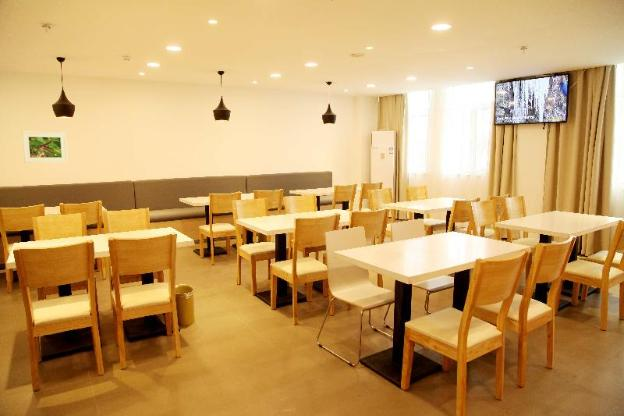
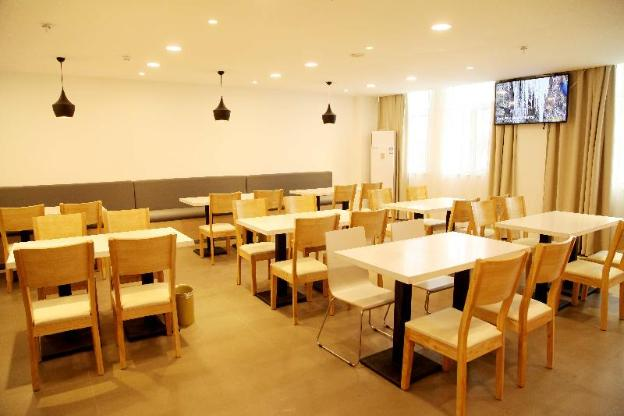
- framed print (45, 147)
